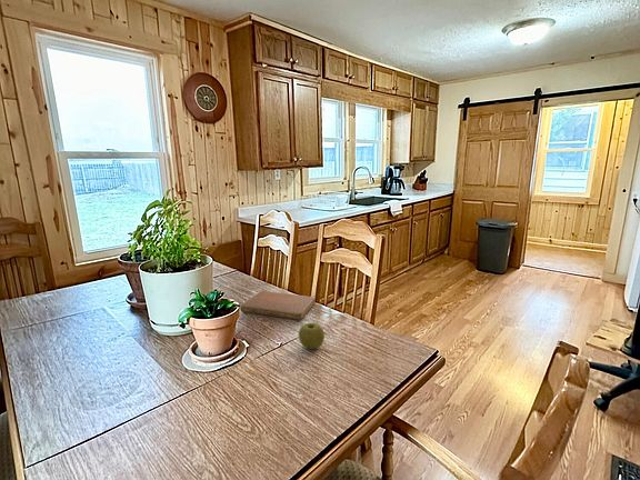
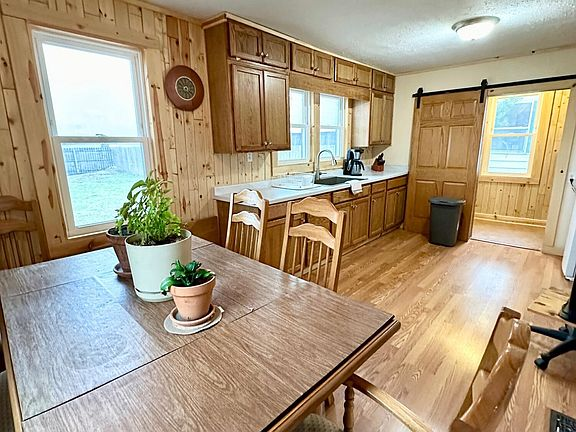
- notebook (279, 303)
- apple (311, 336)
